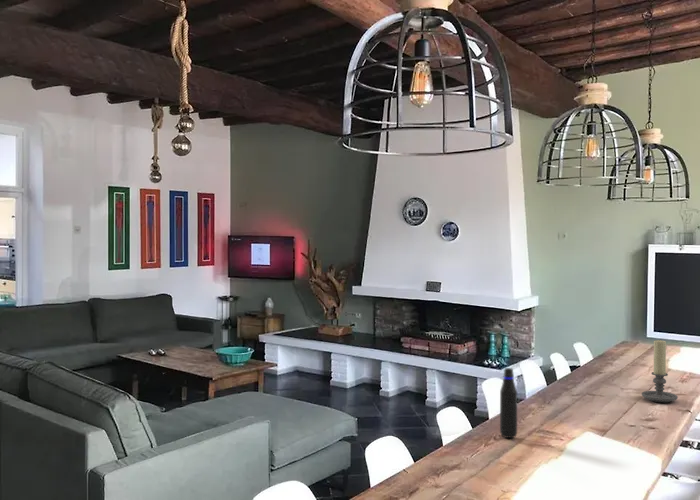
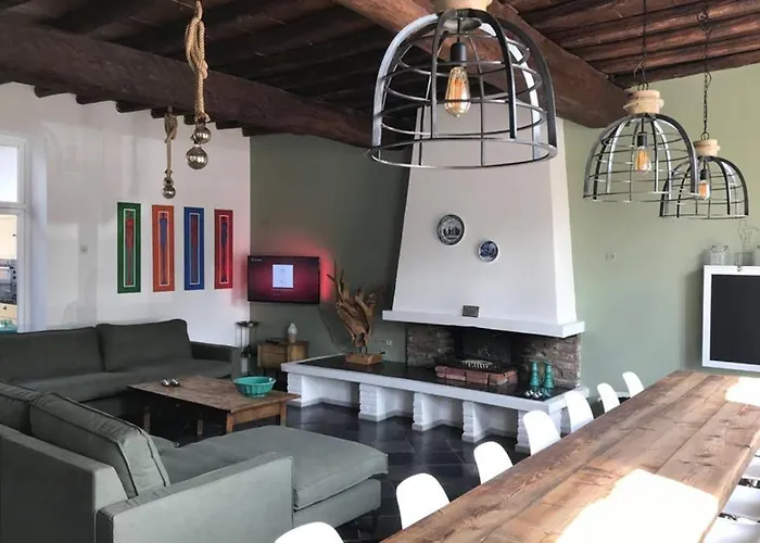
- candle holder (659, 369)
- water bottle (508, 403)
